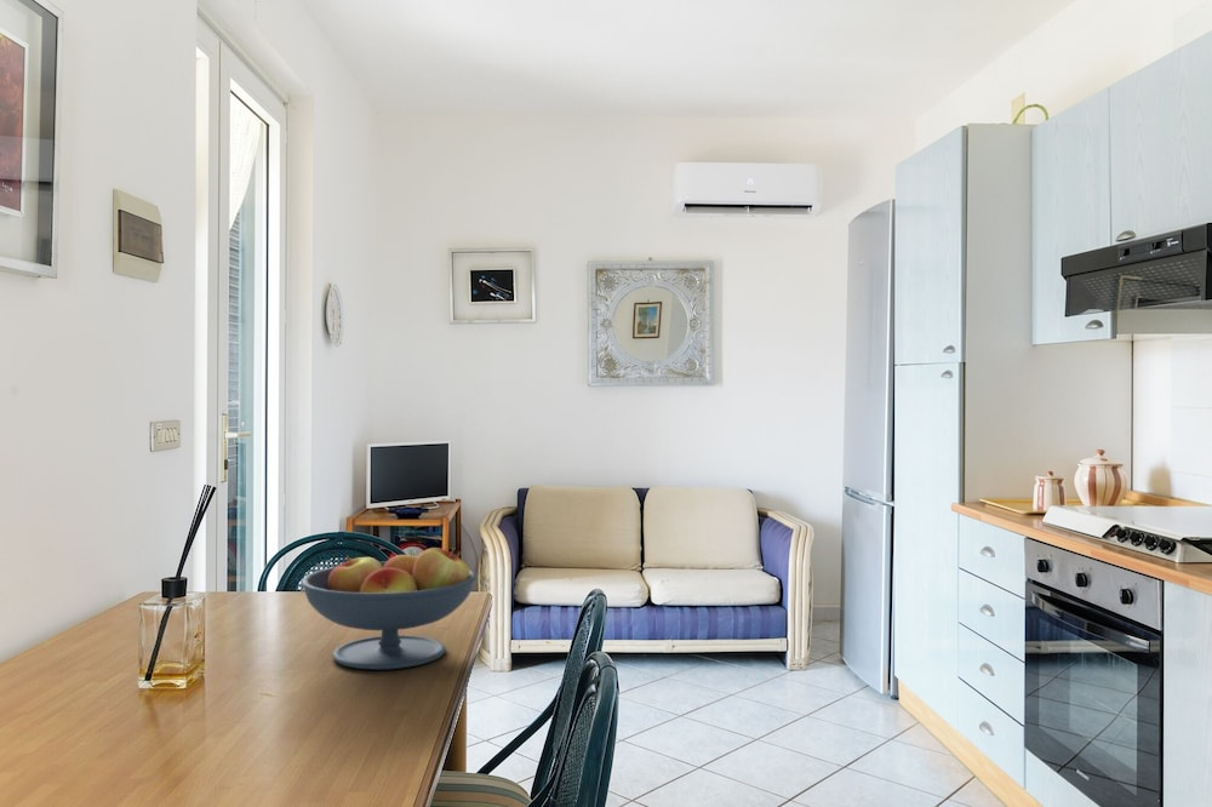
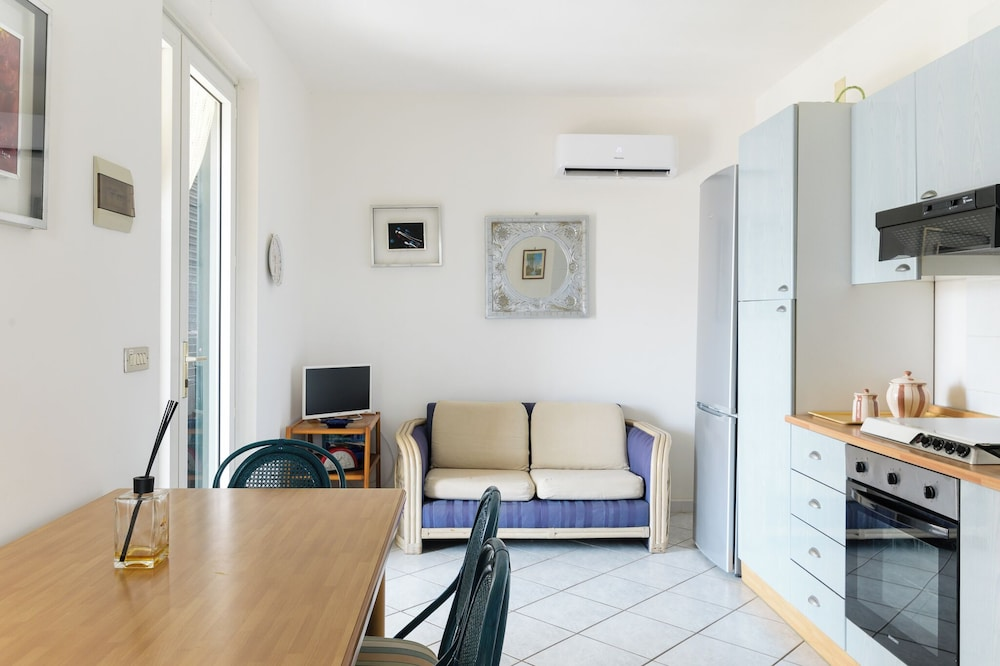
- fruit bowl (390, 601)
